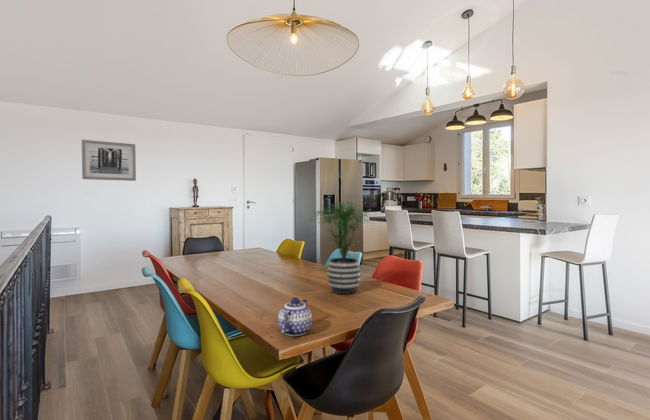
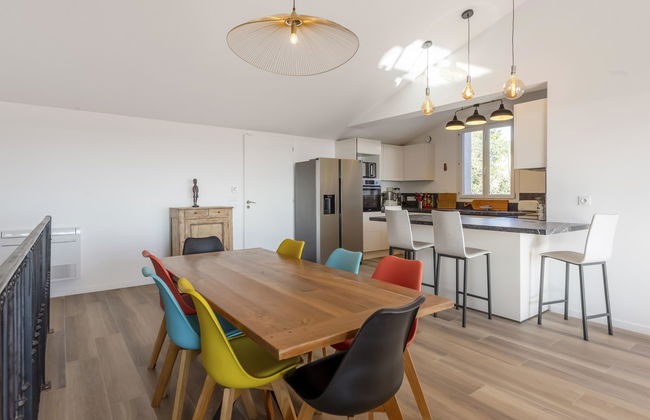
- teapot (295, 314)
- potted plant (342, 245)
- wall art (109, 161)
